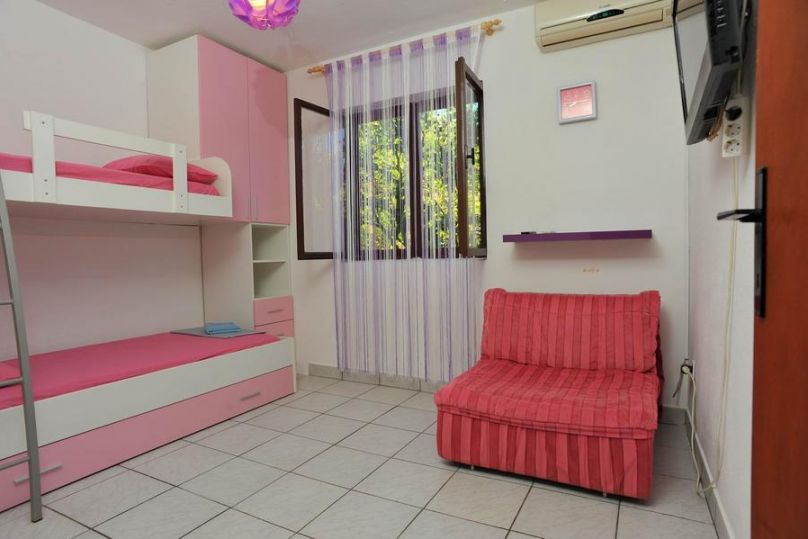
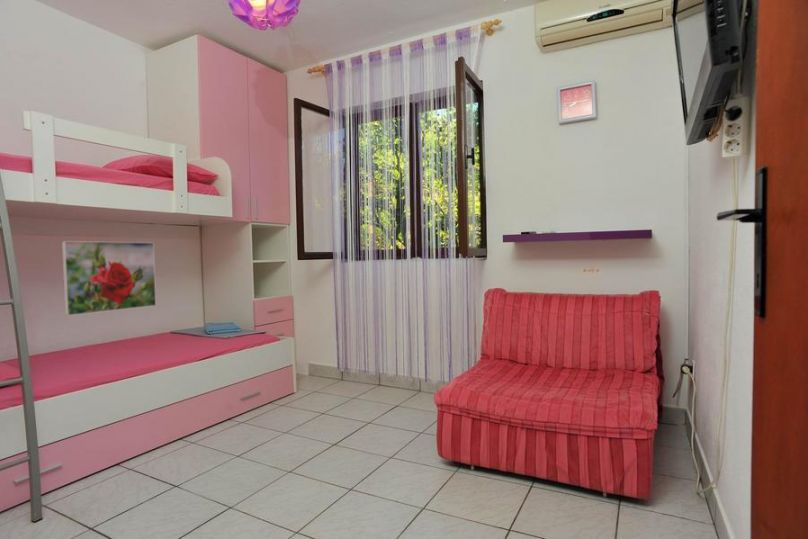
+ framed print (112, 276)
